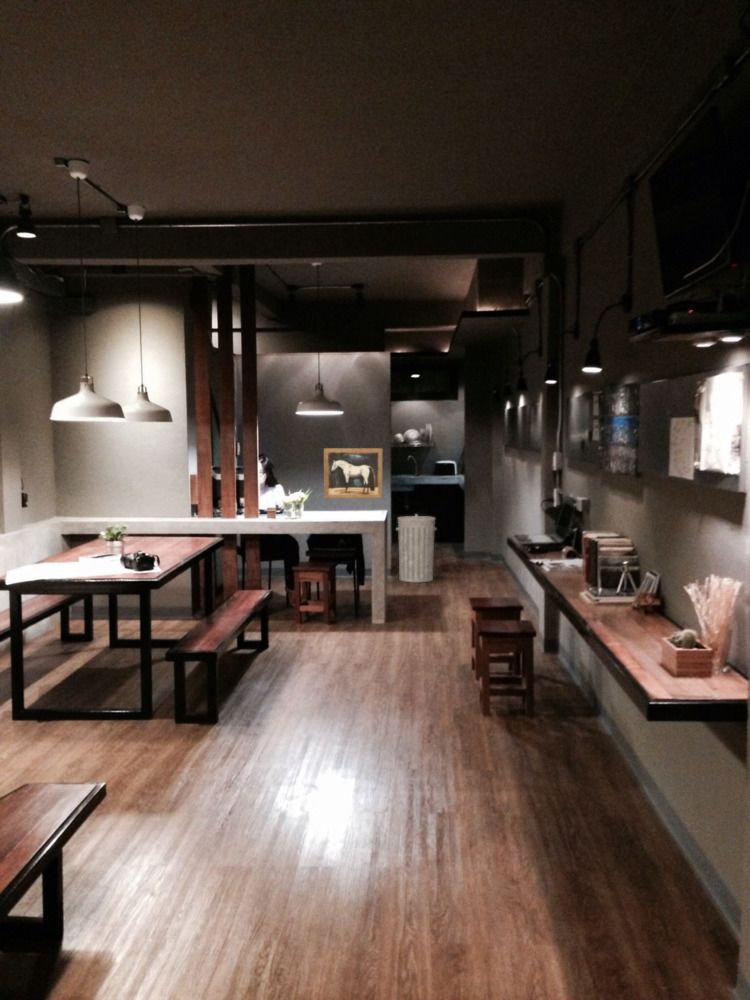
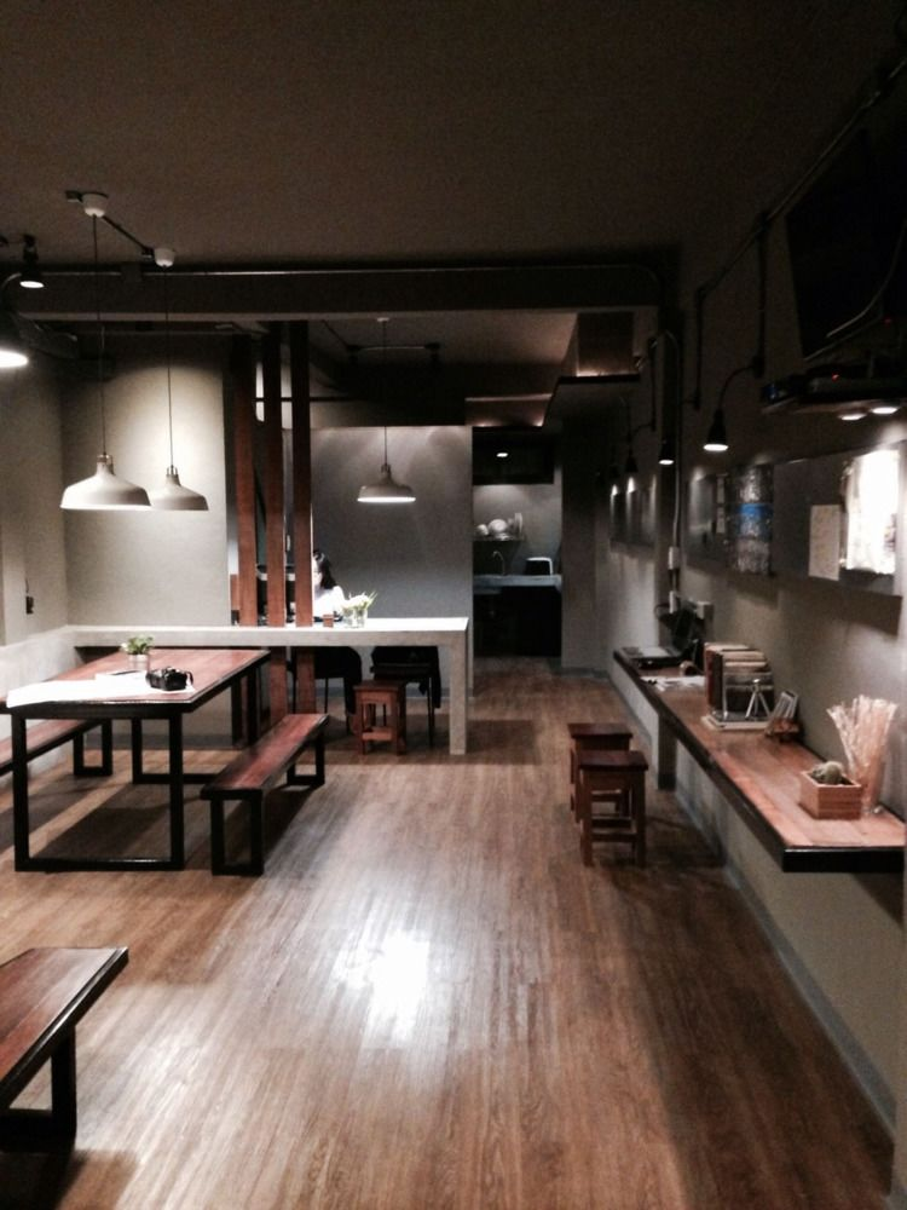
- wall art (353, 473)
- trash can (416, 546)
